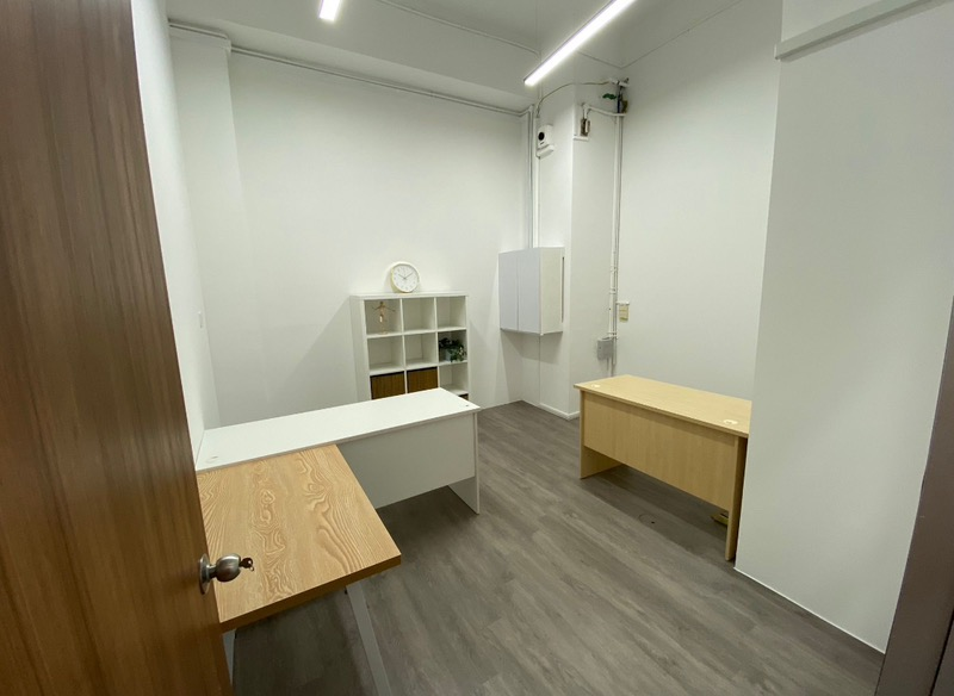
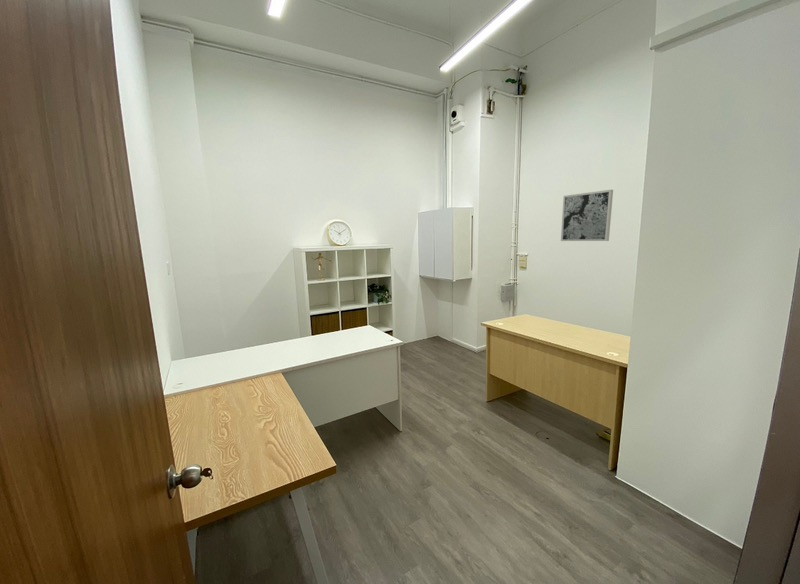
+ wall art (585, 217)
